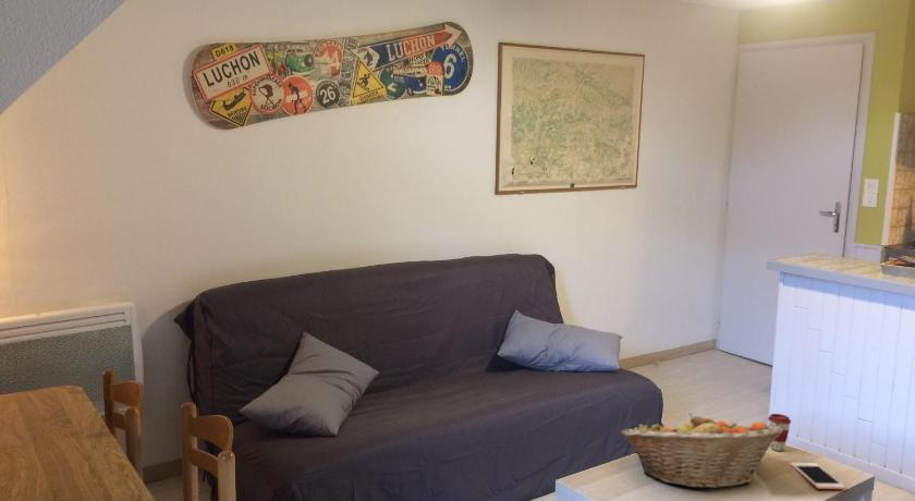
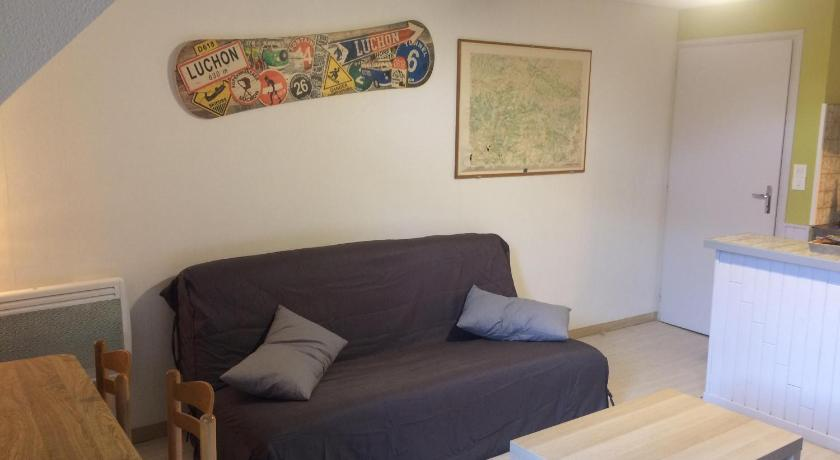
- cell phone (816, 475)
- coffee cup (780, 433)
- fruit basket (699, 442)
